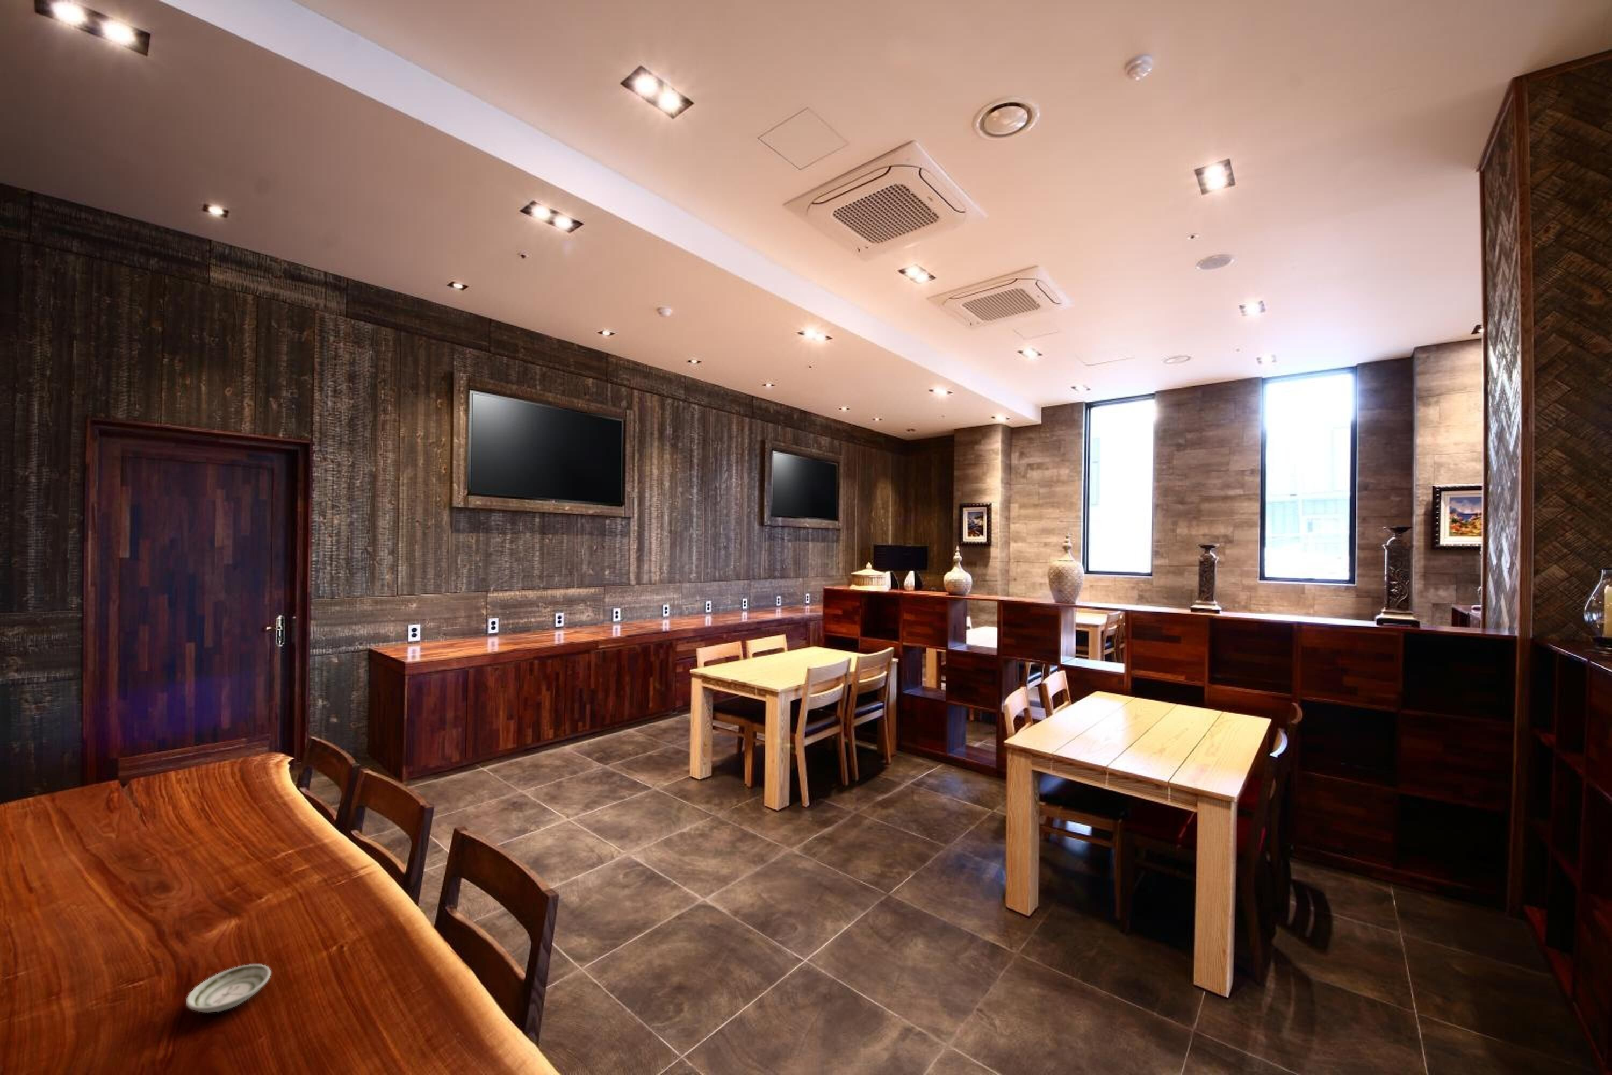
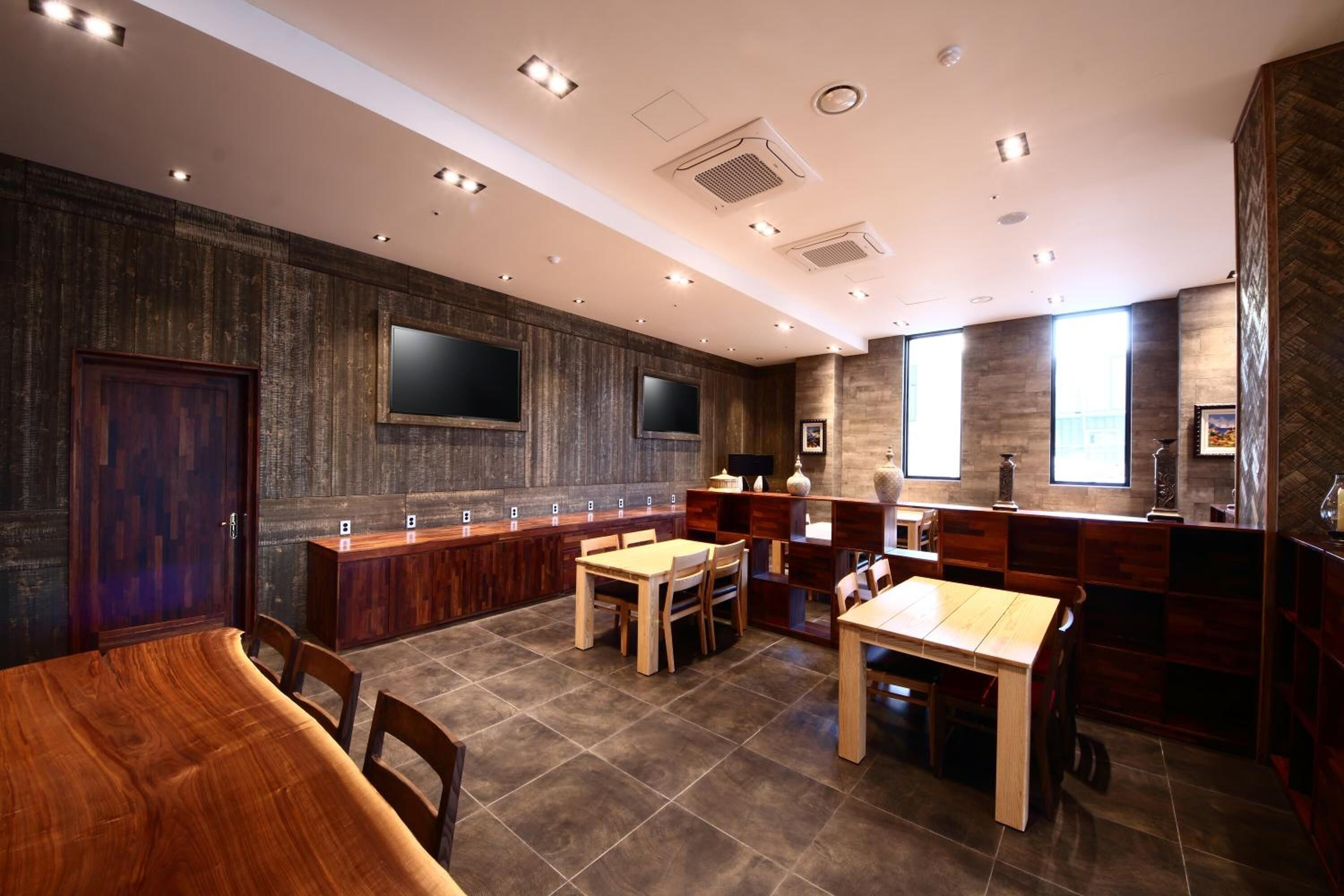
- saucer (229, 992)
